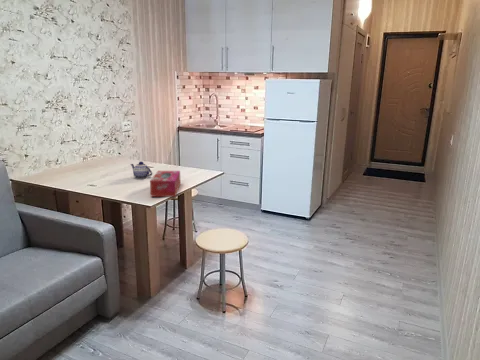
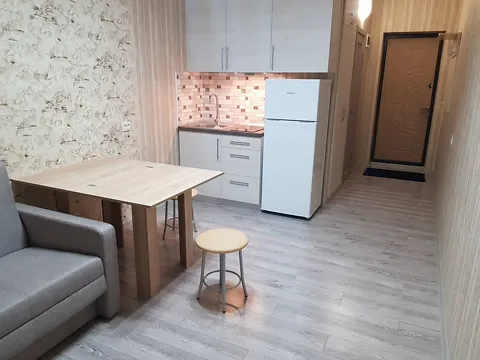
- teapot (141, 169)
- tissue box (166, 182)
